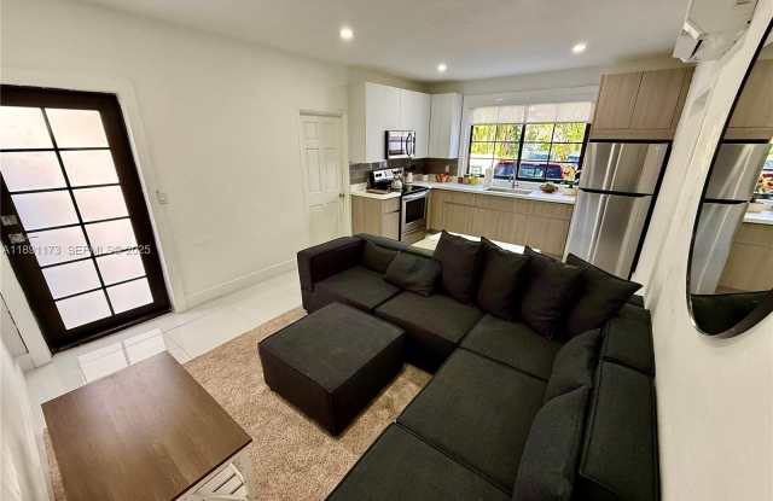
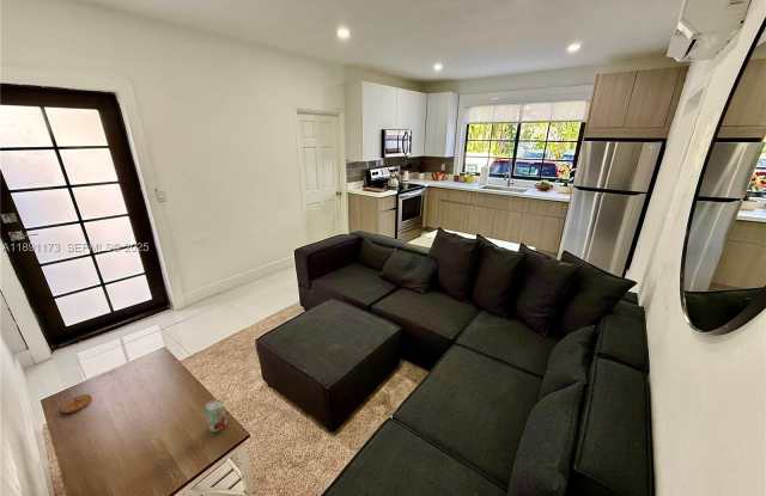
+ coaster (77, 403)
+ beverage can (215, 415)
